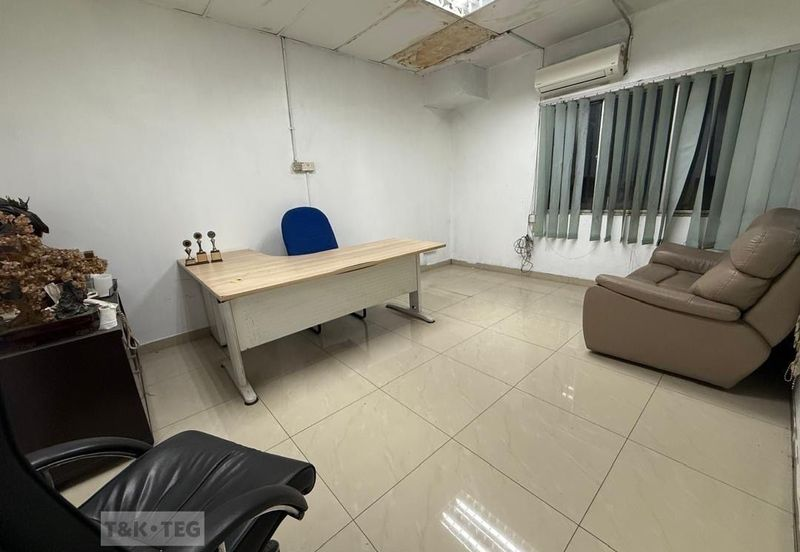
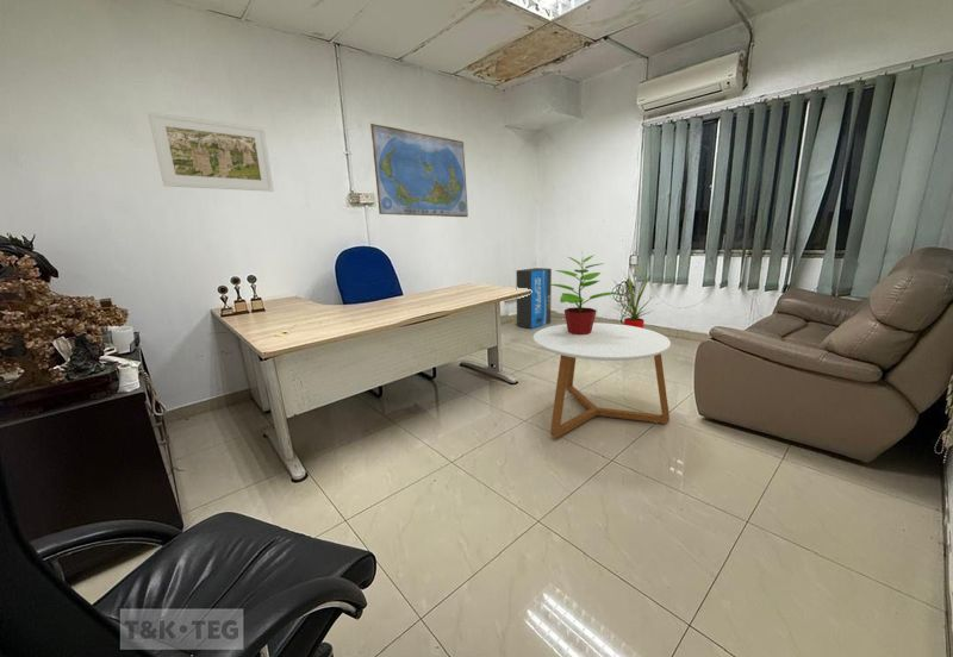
+ world map (424, 175)
+ air purifier (534, 296)
+ house plant (635, 306)
+ potted plant (580, 289)
+ coffee table (596, 359)
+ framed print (217, 155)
